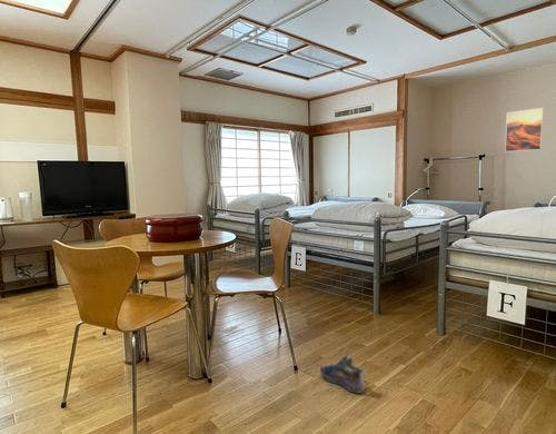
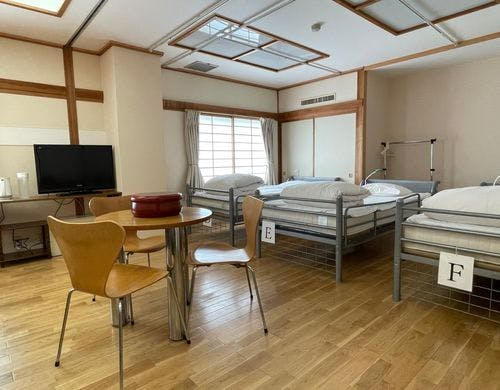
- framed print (523, 130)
- shoe (341, 367)
